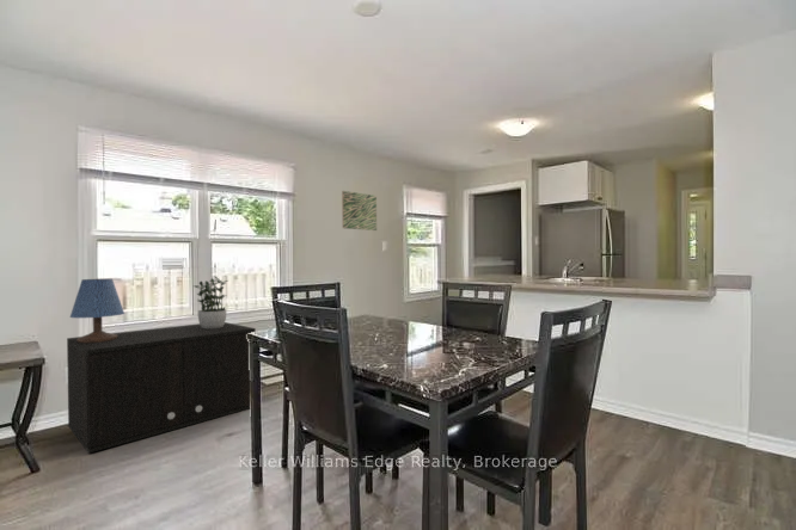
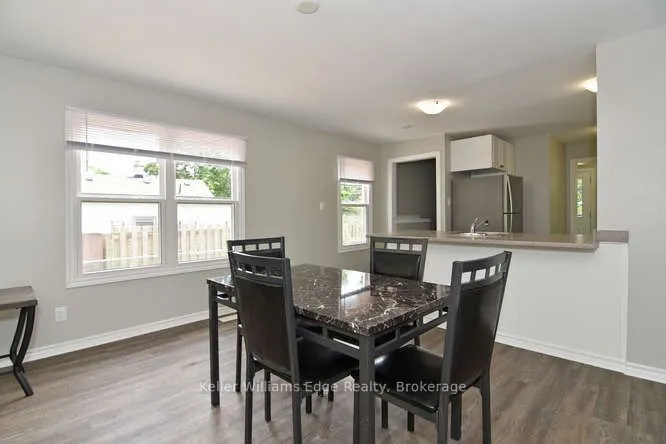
- table lamp (97, 309)
- storage cabinet (167, 375)
- potted plant (210, 301)
- wall art (360, 211)
